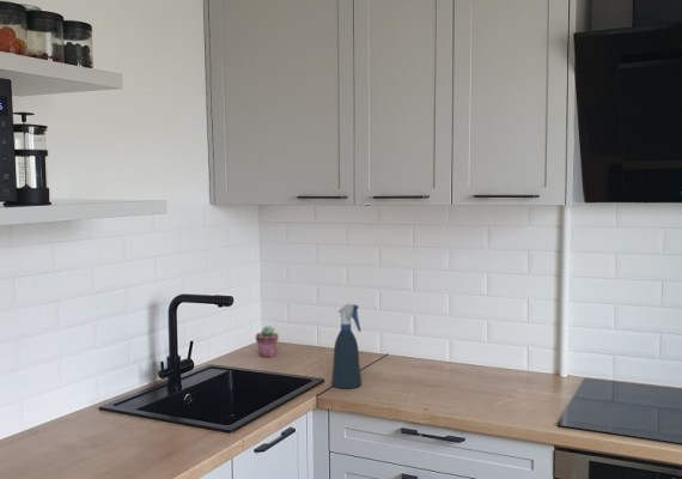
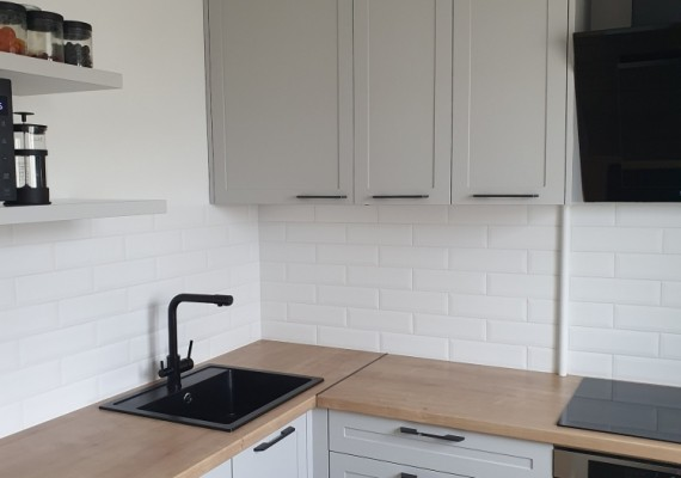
- spray bottle (348, 344)
- potted succulent (267, 340)
